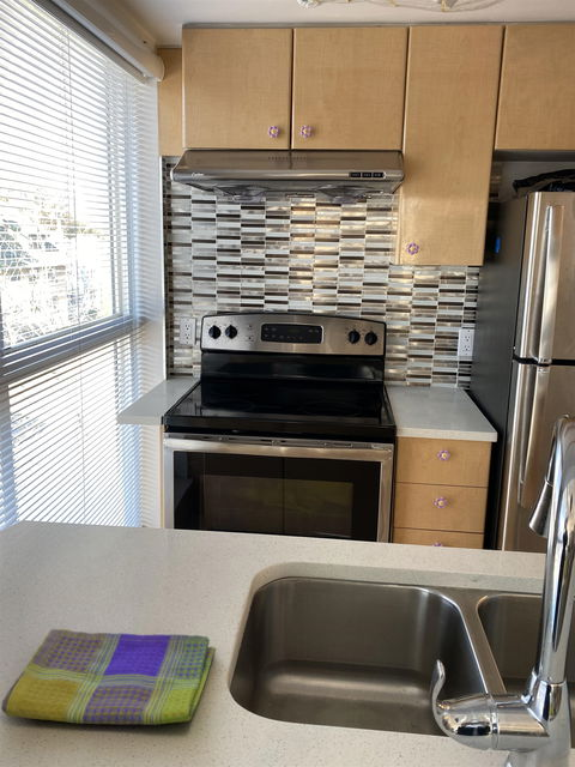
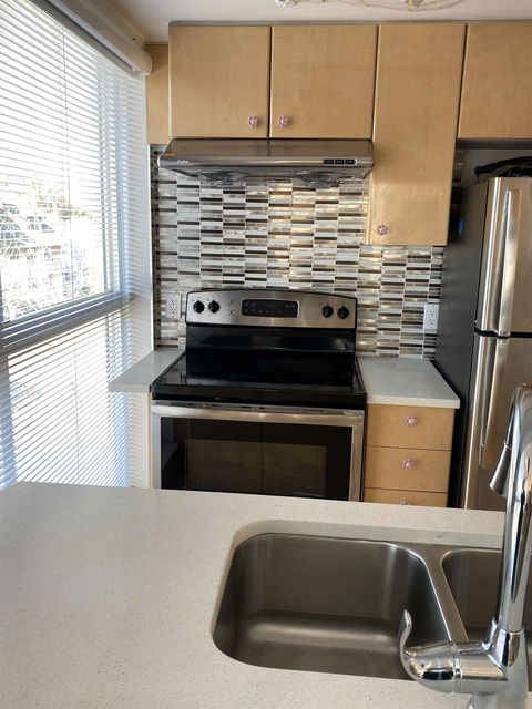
- dish towel (114, 672)
